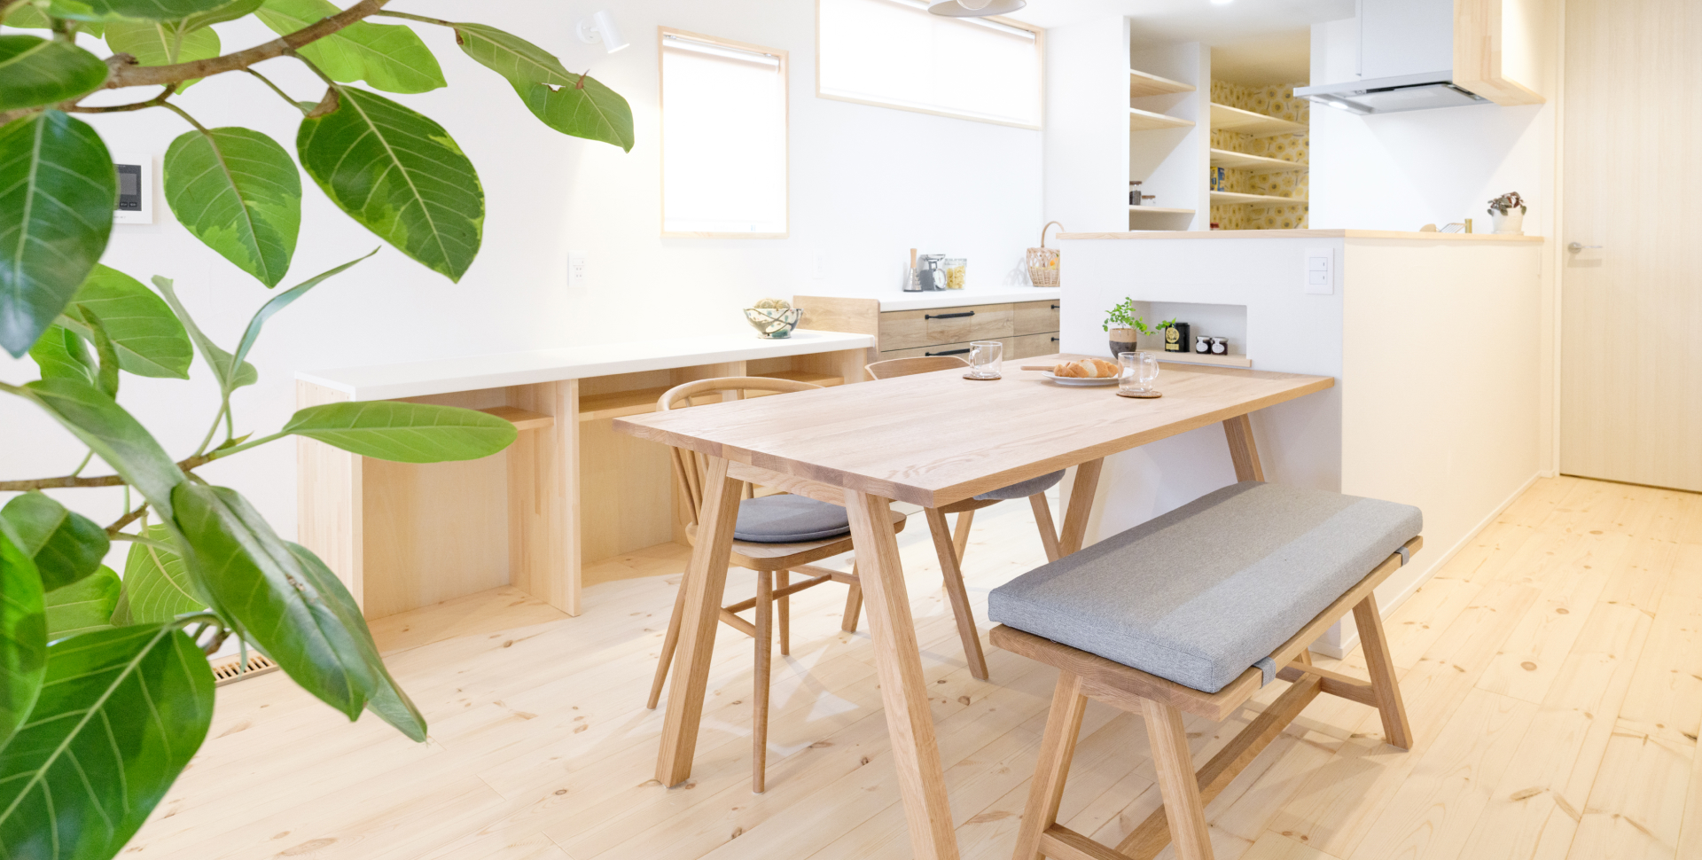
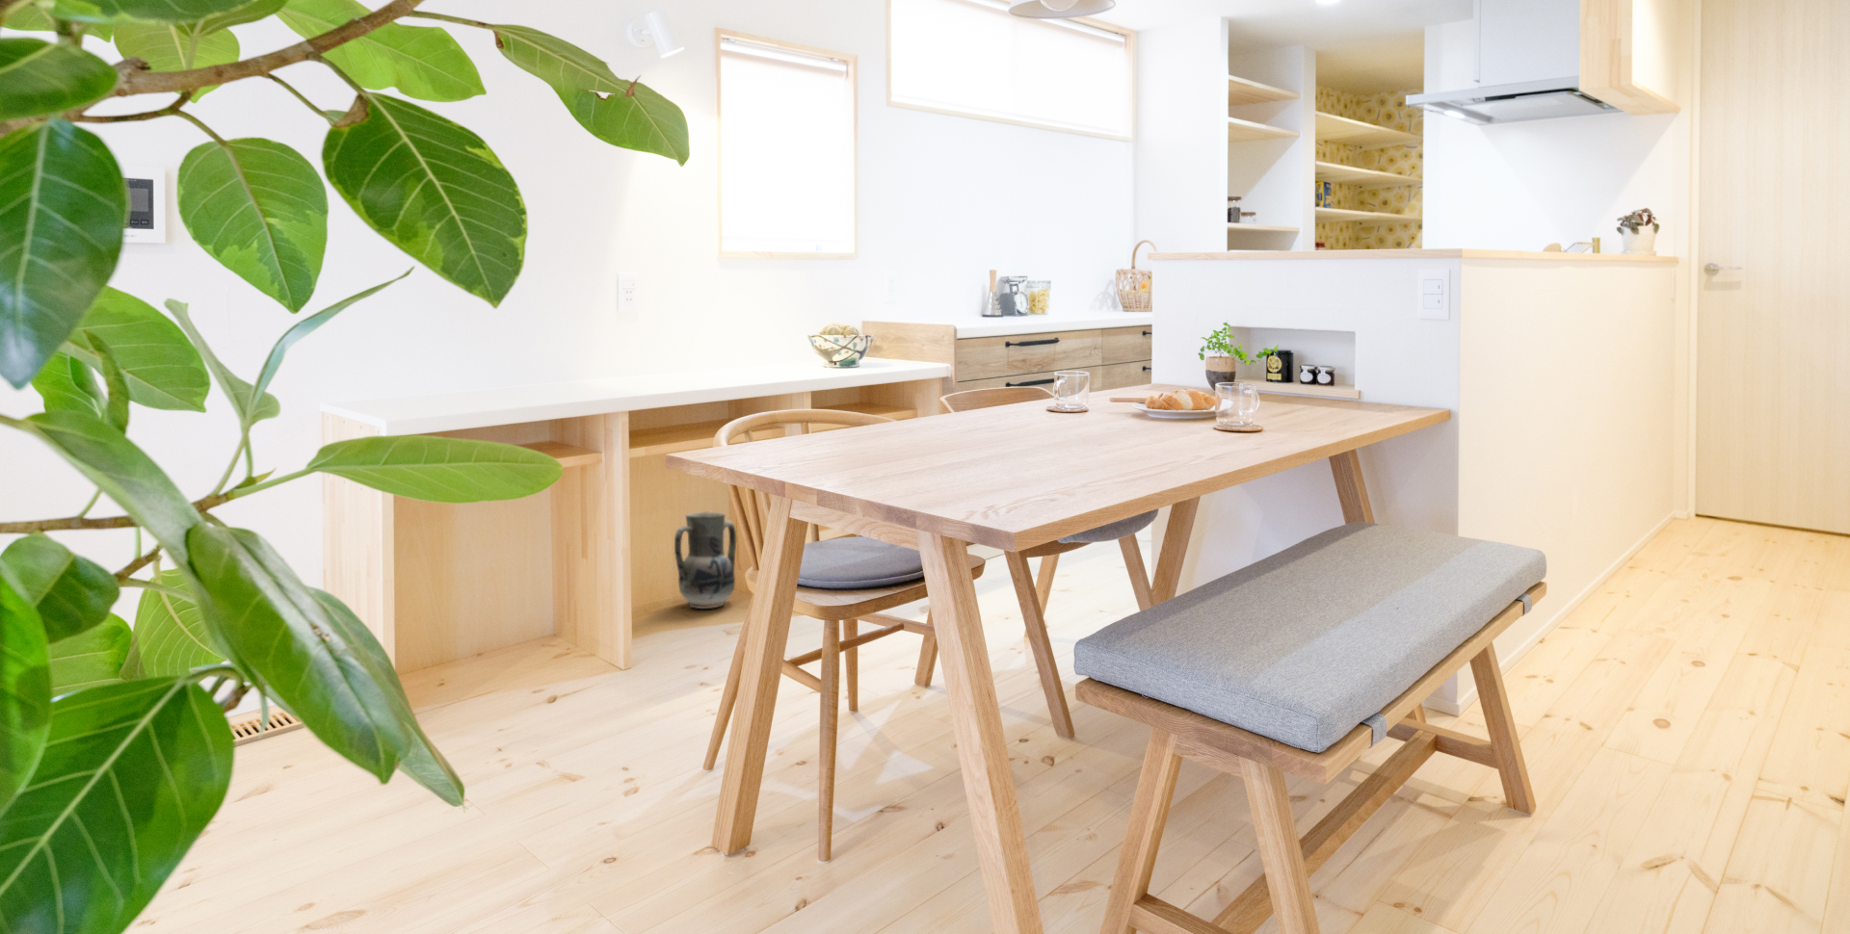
+ ceramic jug (706, 560)
